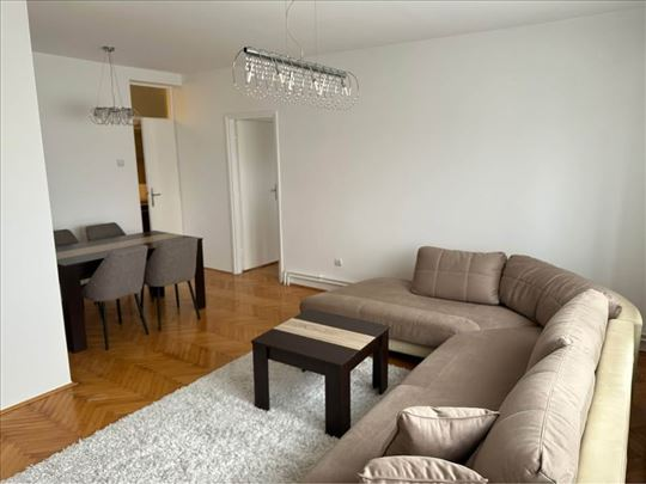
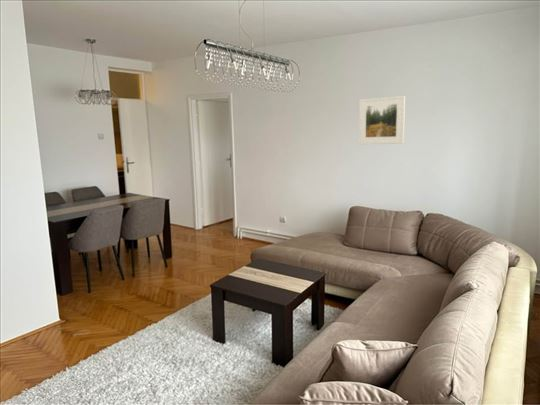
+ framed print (381, 121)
